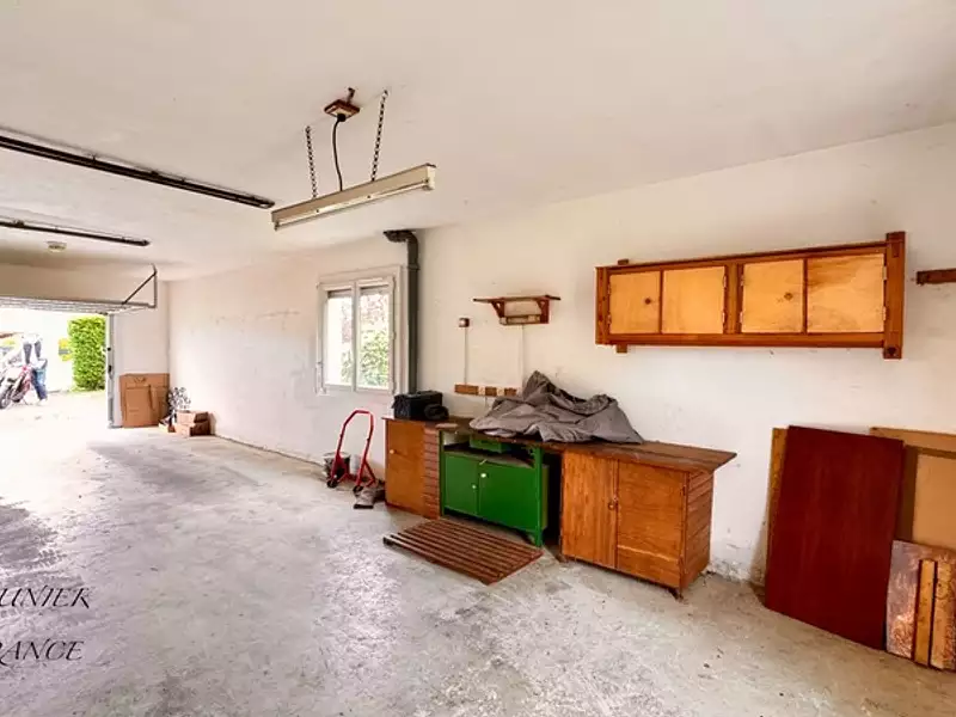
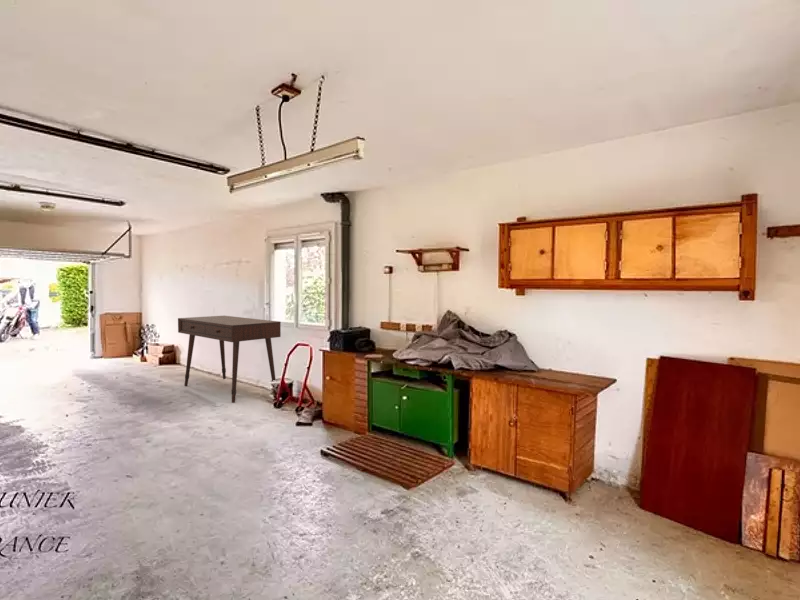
+ desk (224, 354)
